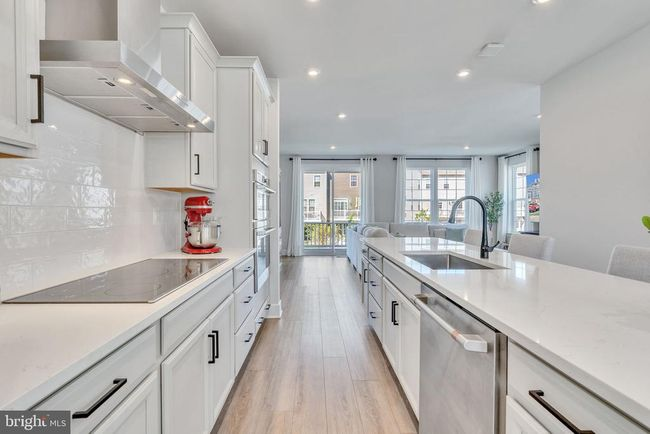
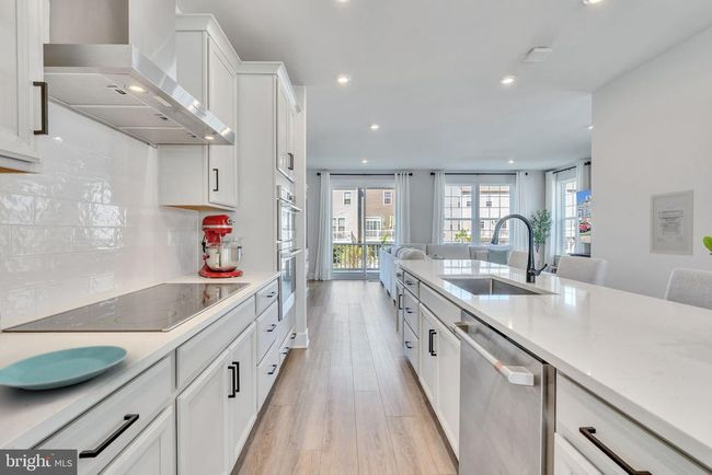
+ wall art (669, 223)
+ plate (66, 368)
